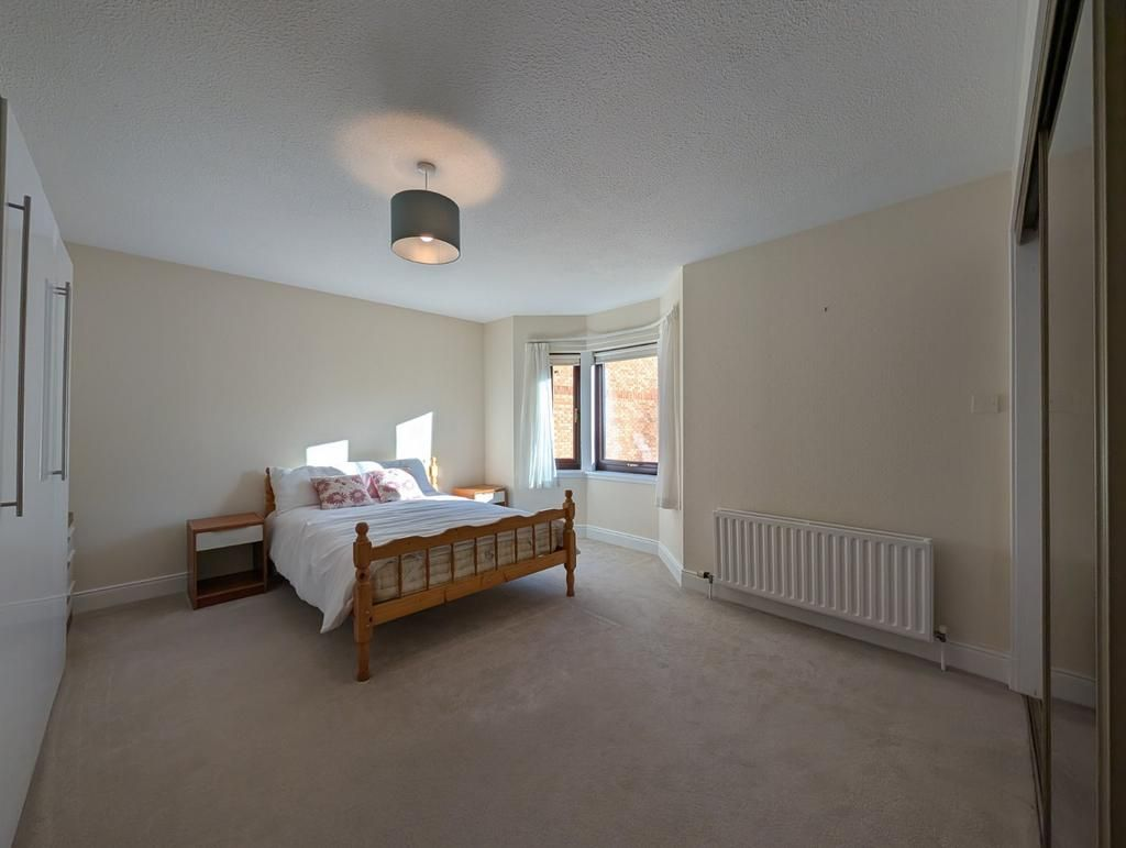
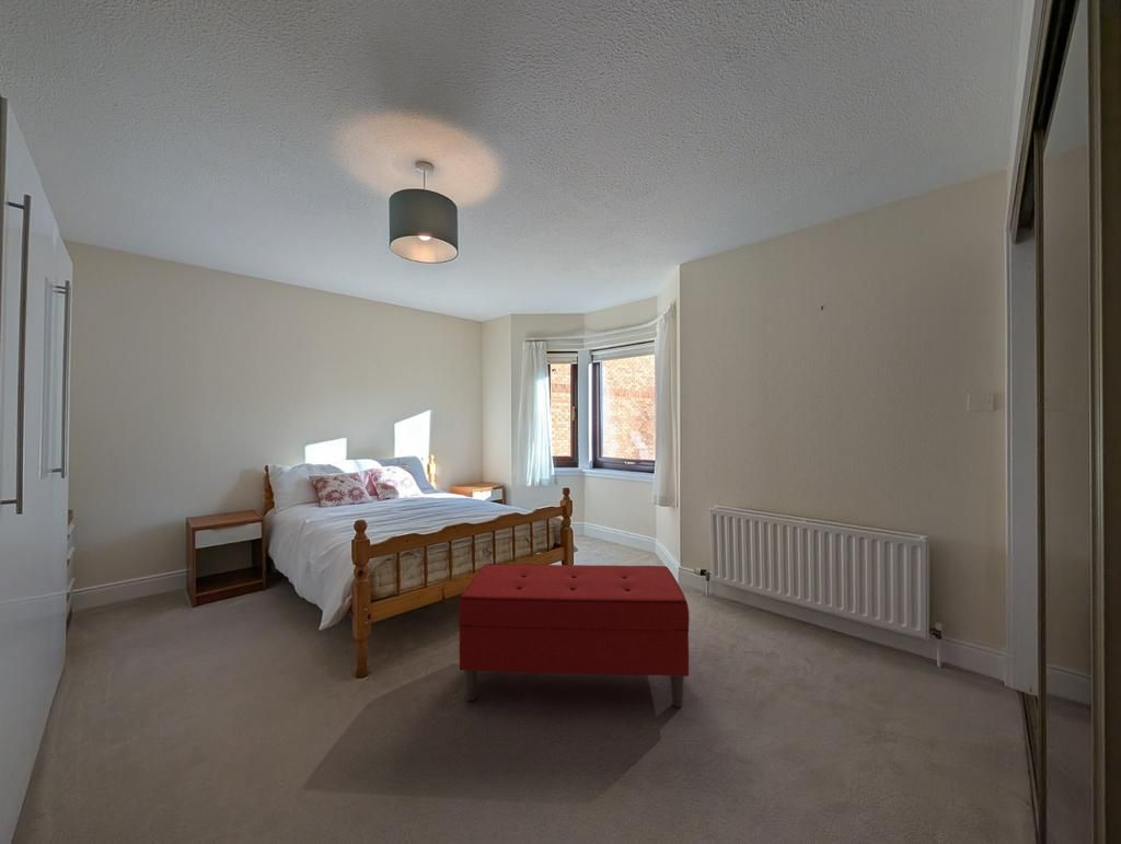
+ bench (574, 628)
